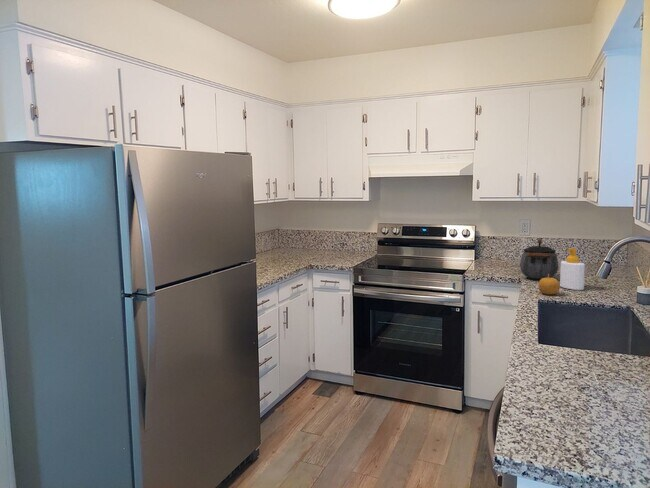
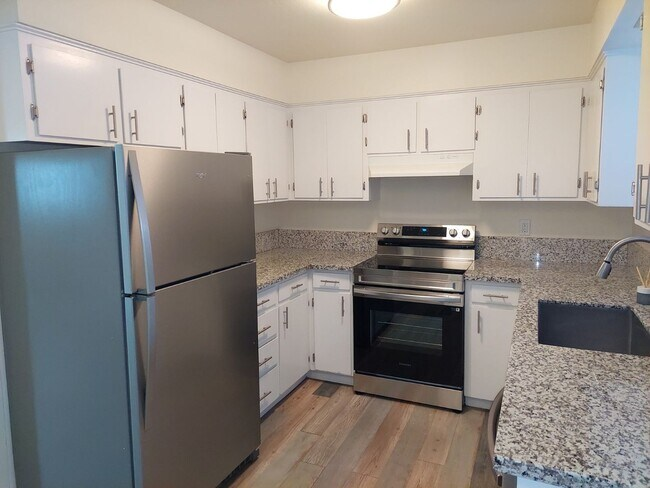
- soap bottle (572, 268)
- kettle (539, 259)
- fruit (548, 283)
